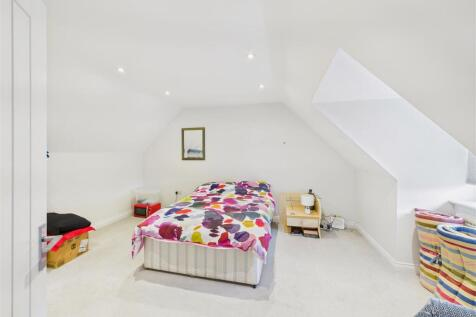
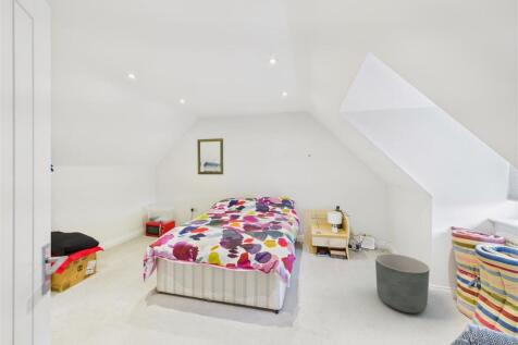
+ planter (400, 282)
